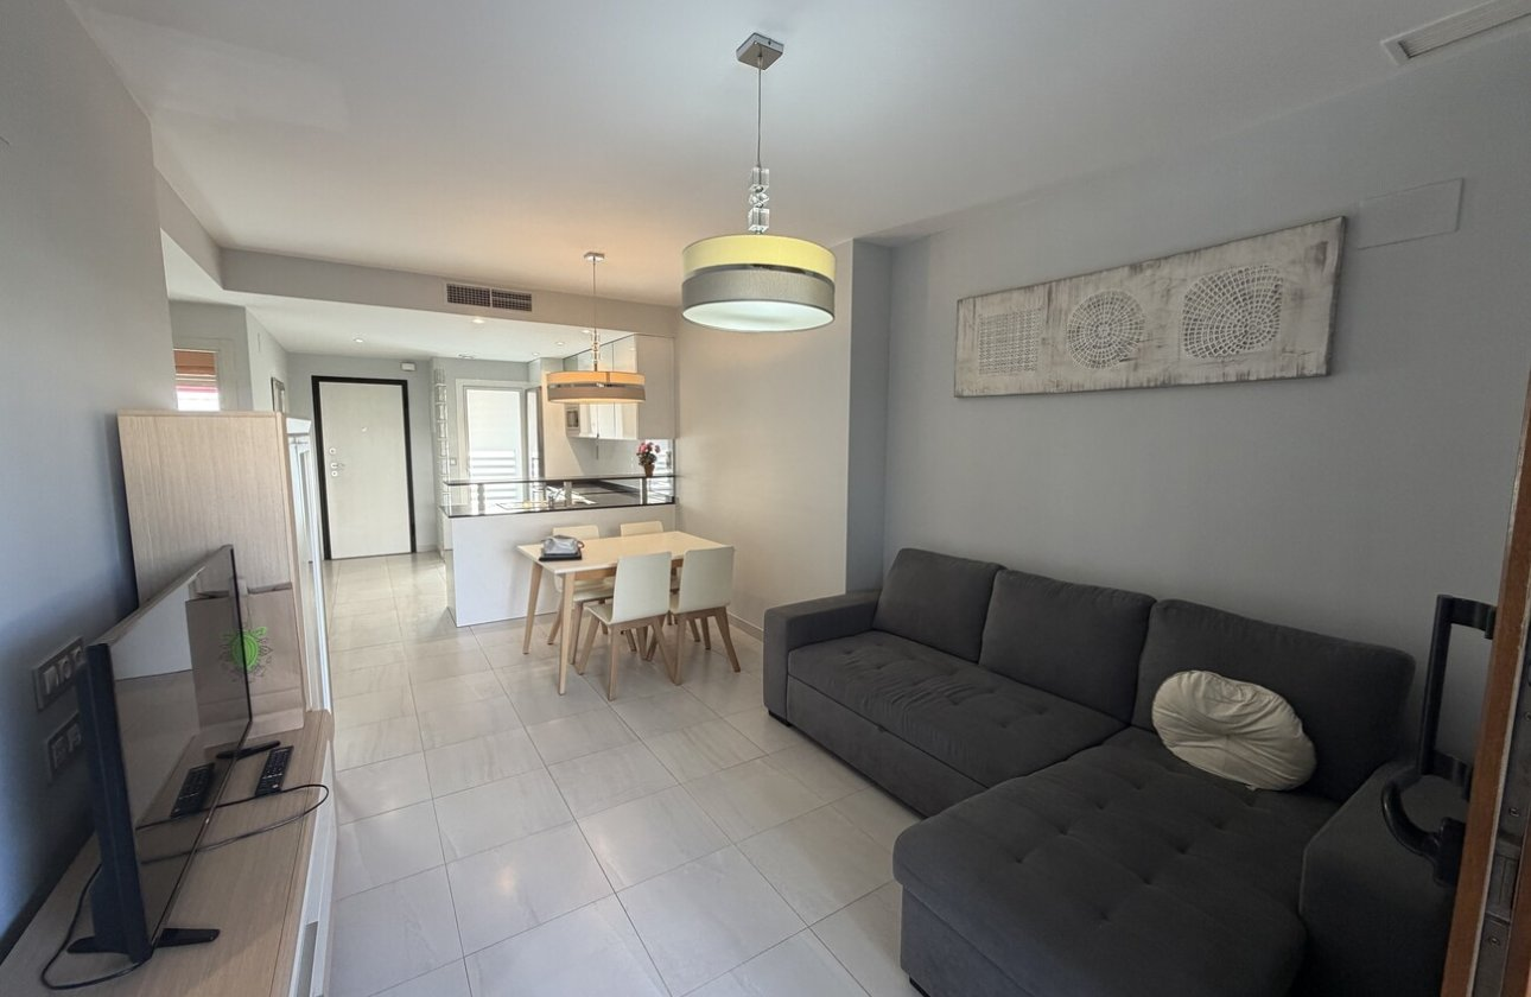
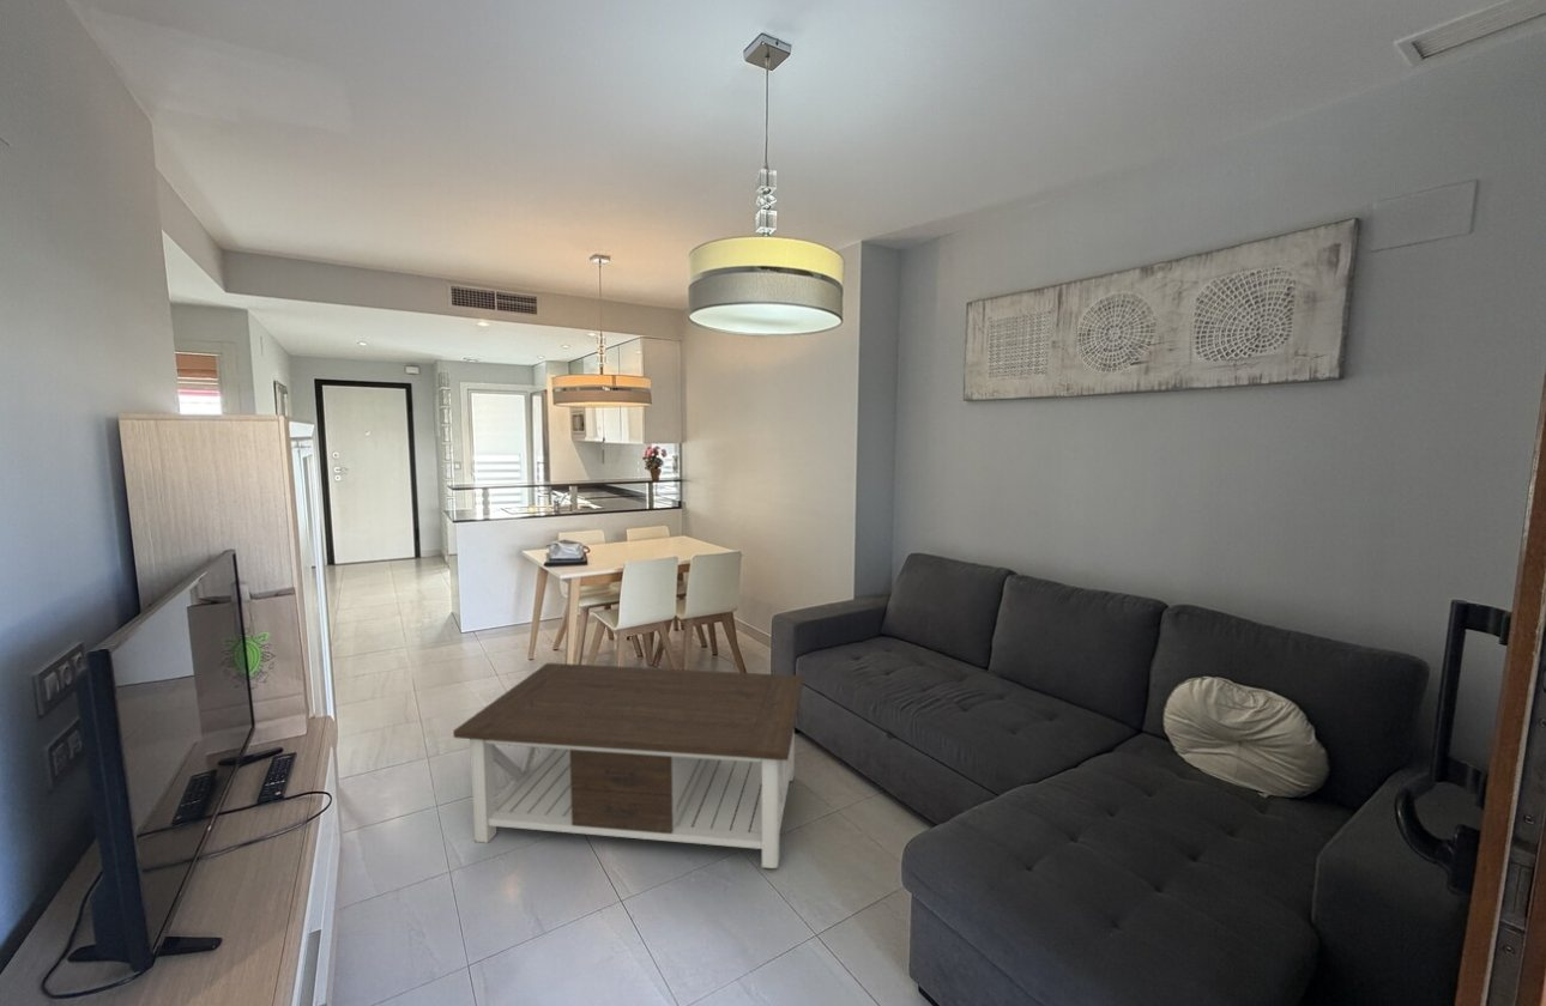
+ coffee table (647, 752)
